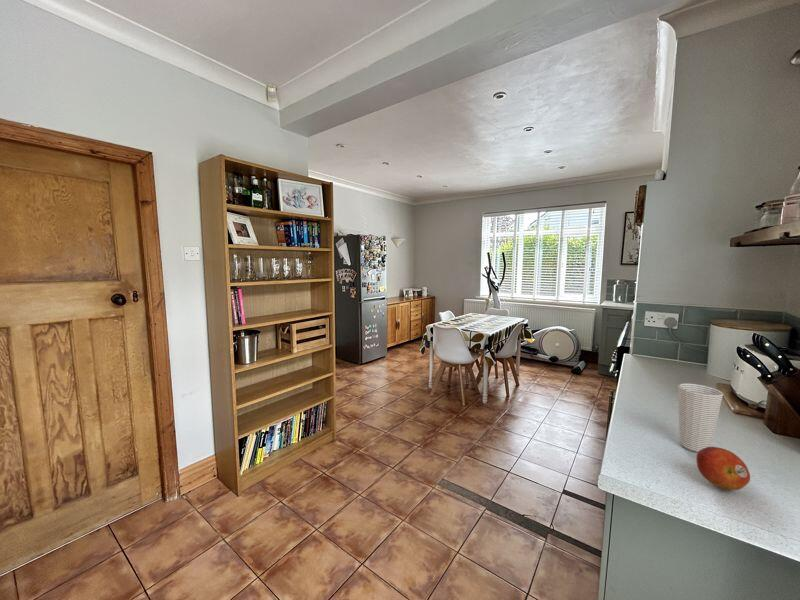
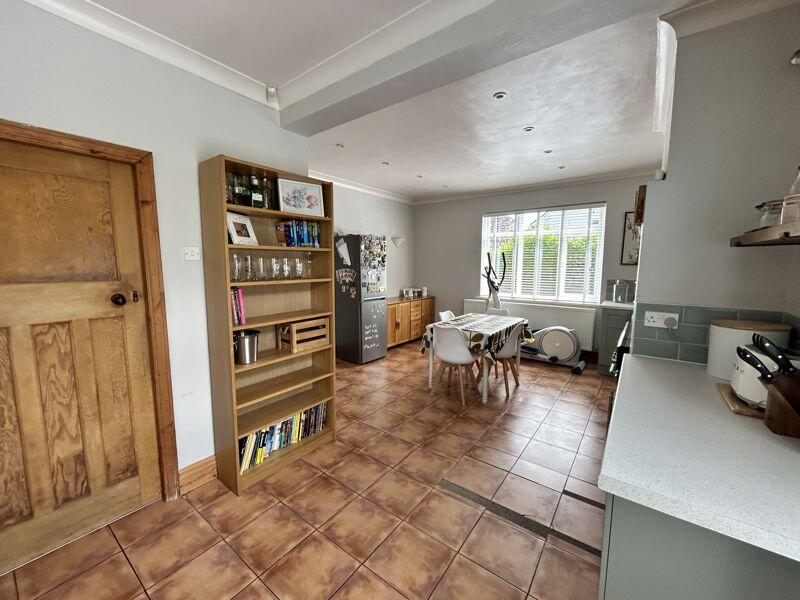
- fruit (723, 469)
- cup (697, 418)
